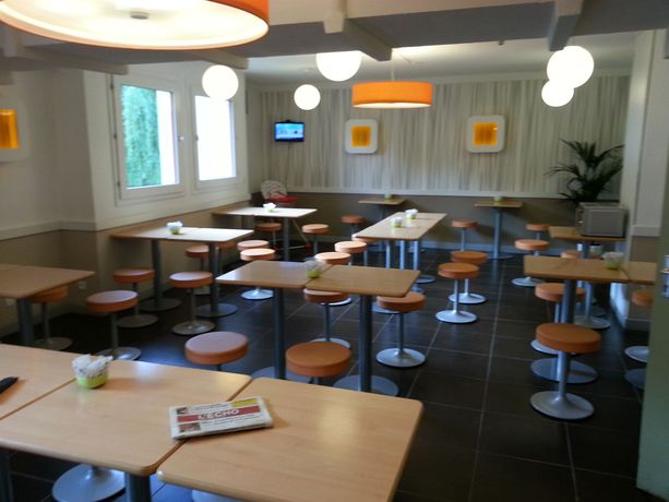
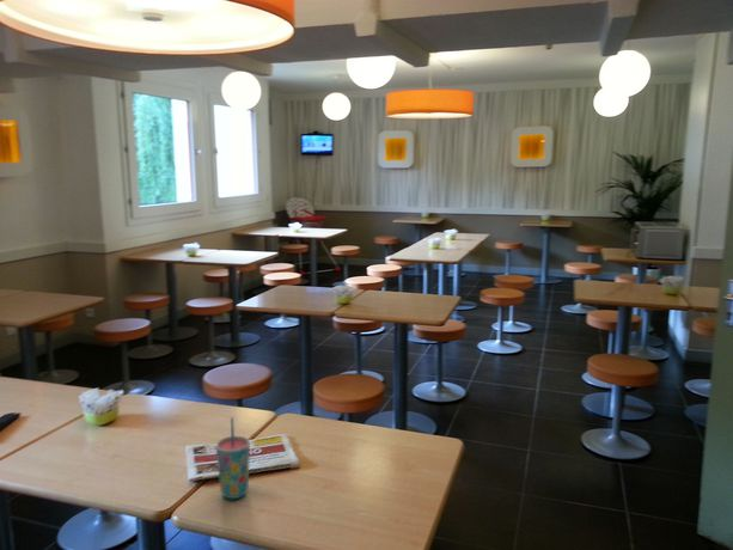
+ cup (233, 456)
